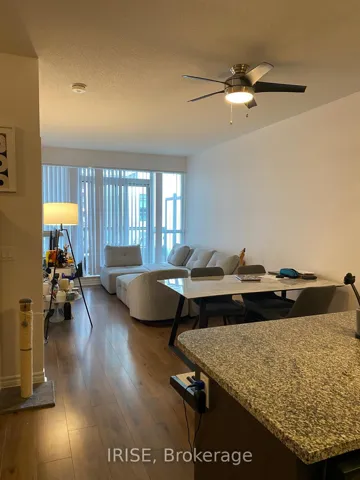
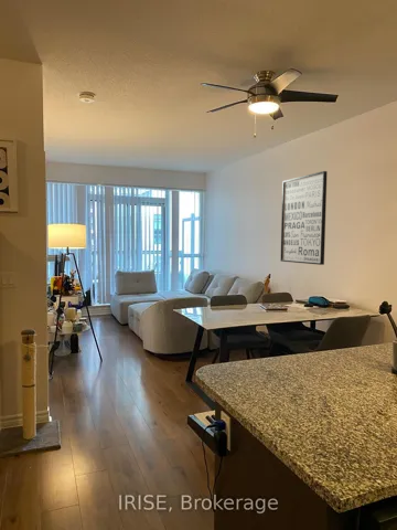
+ wall art (301, 220)
